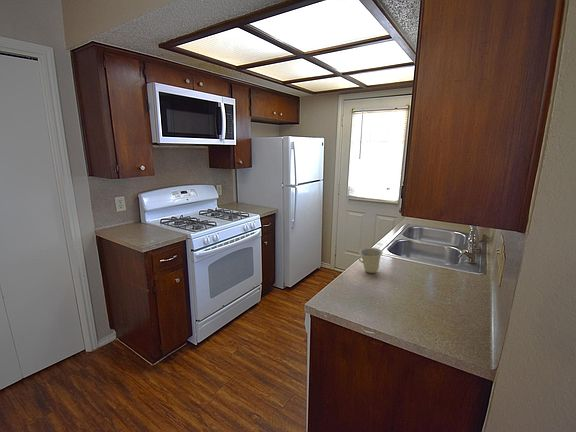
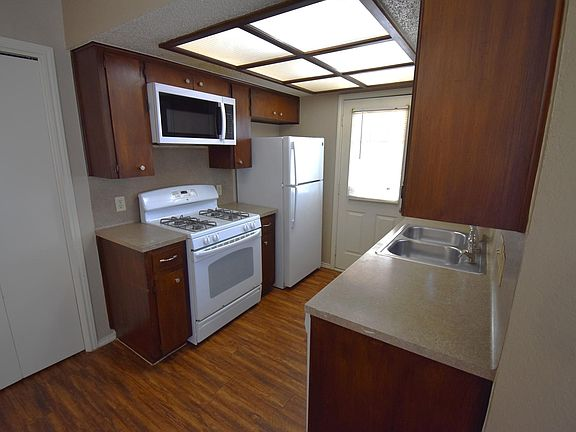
- cup (370, 261)
